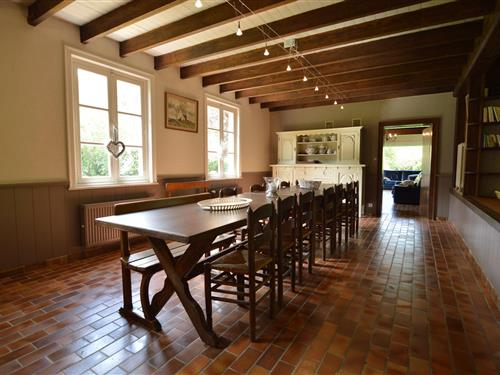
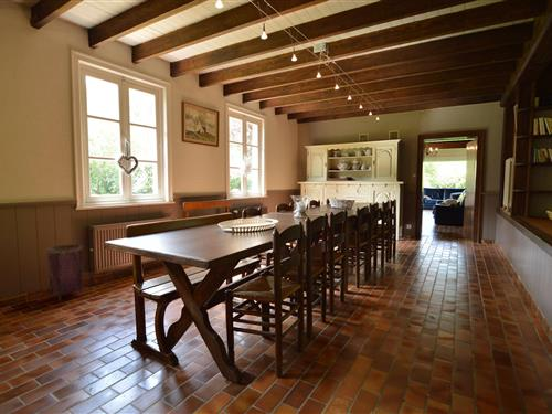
+ woven basket (65, 272)
